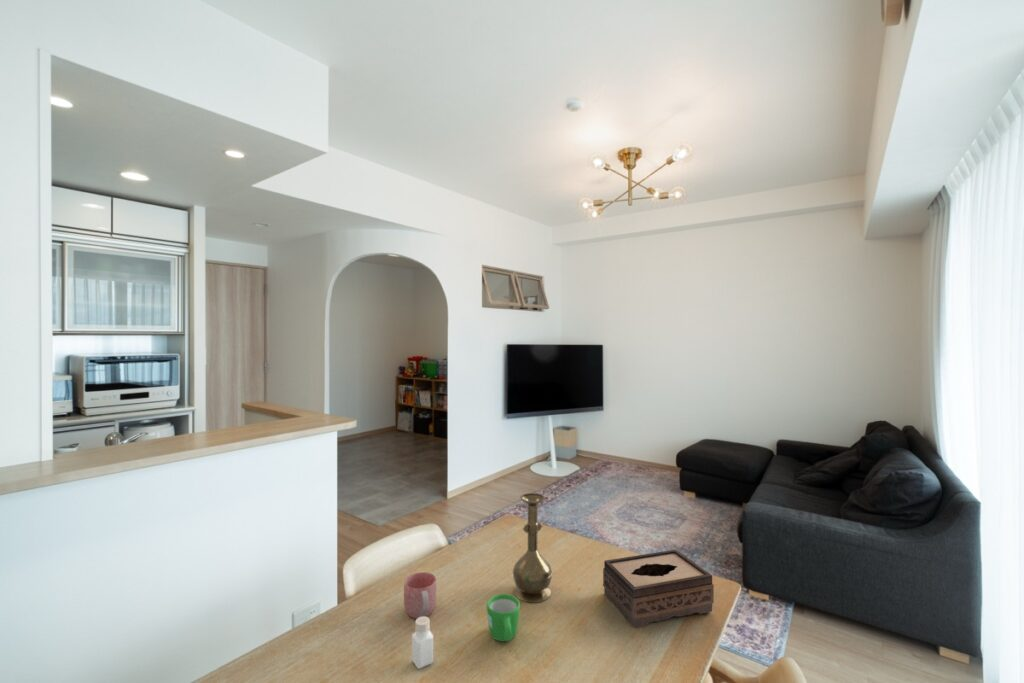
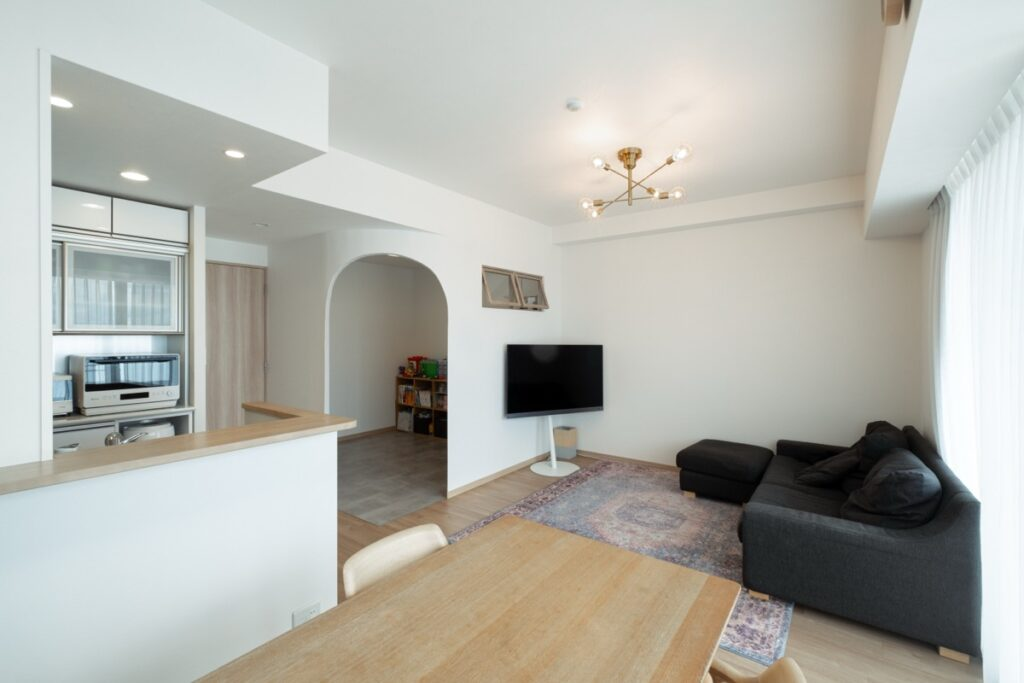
- pepper shaker (422, 641)
- tissue box (656, 585)
- vase (532, 544)
- mug (421, 598)
- mug (504, 623)
